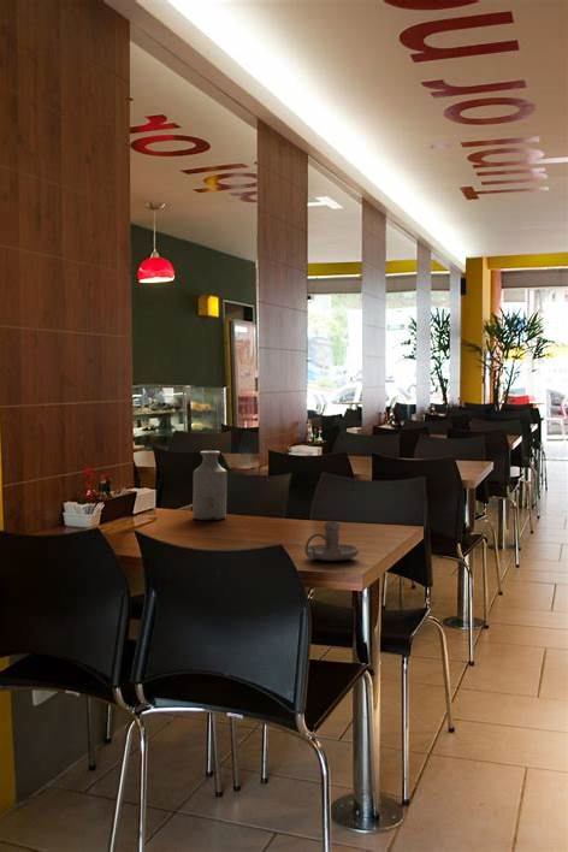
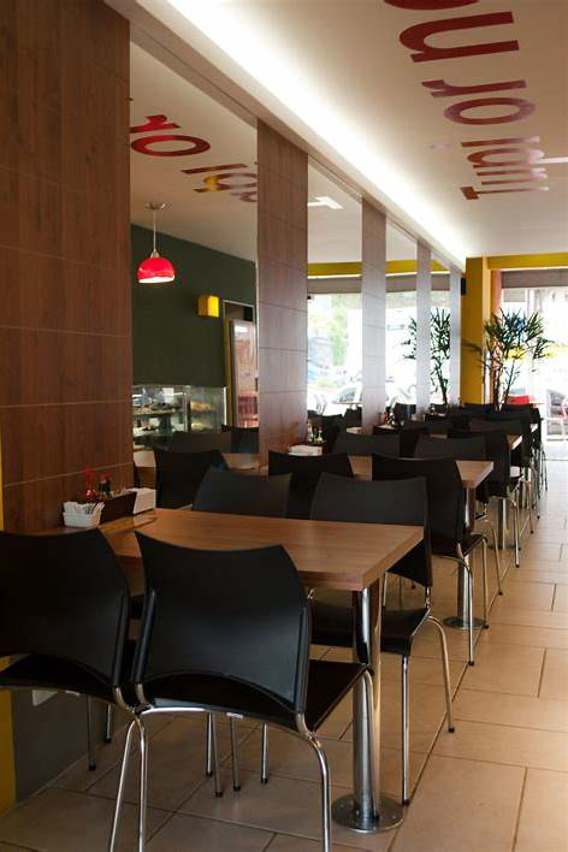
- candle holder (327, 542)
- bottle (209, 484)
